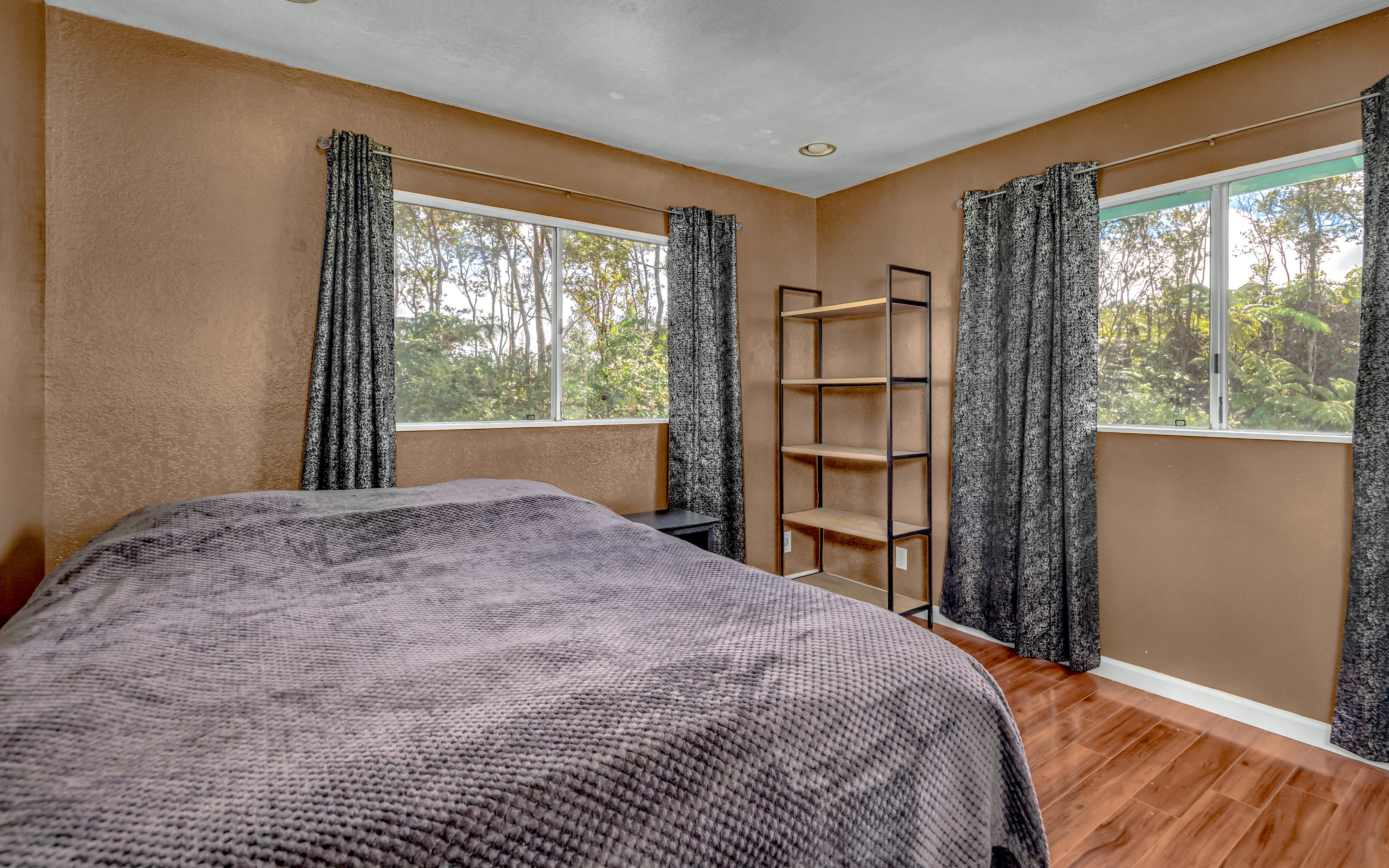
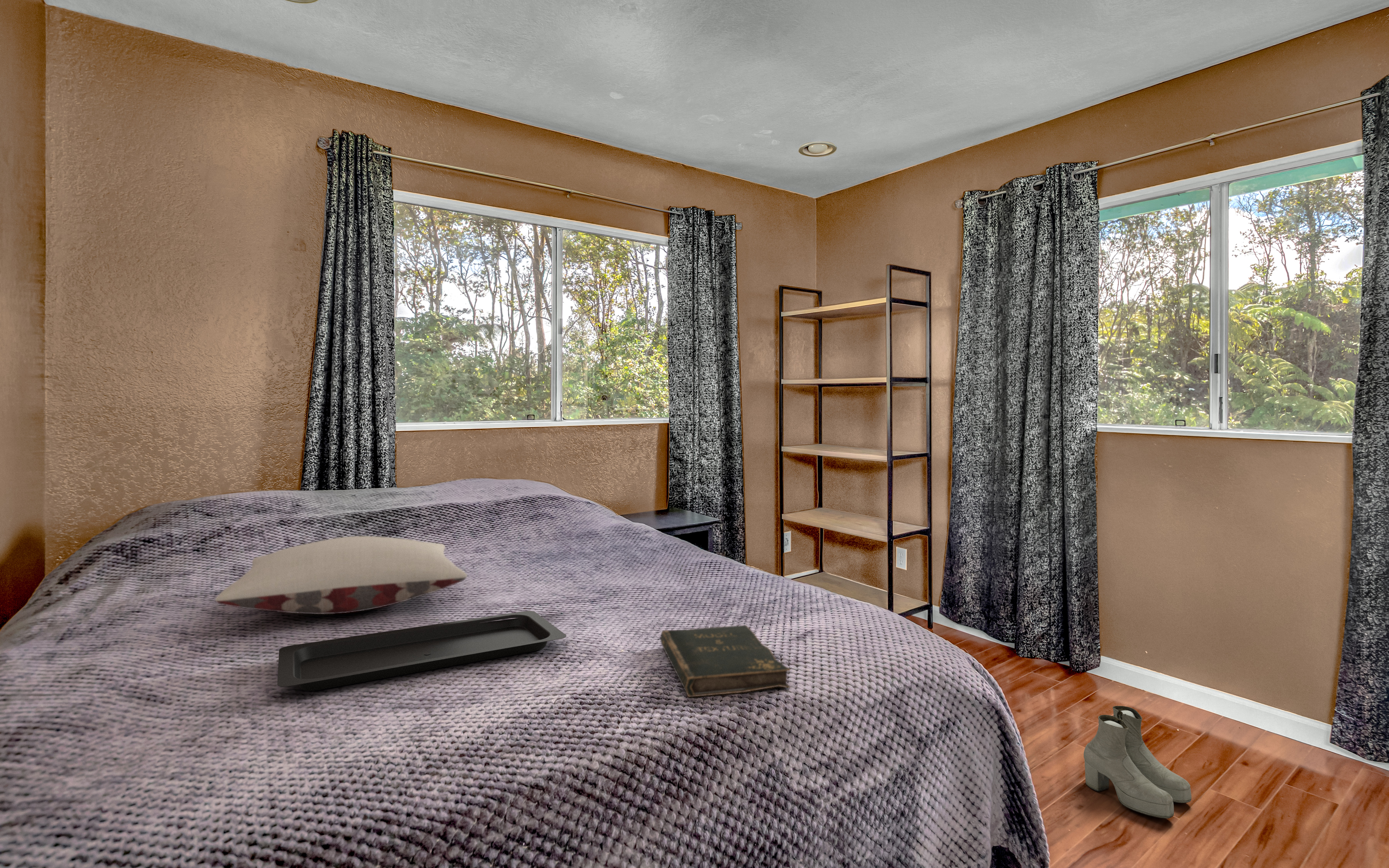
+ bible (719, 656)
+ serving tray (428, 648)
+ pillow (353, 567)
+ boots (1135, 756)
